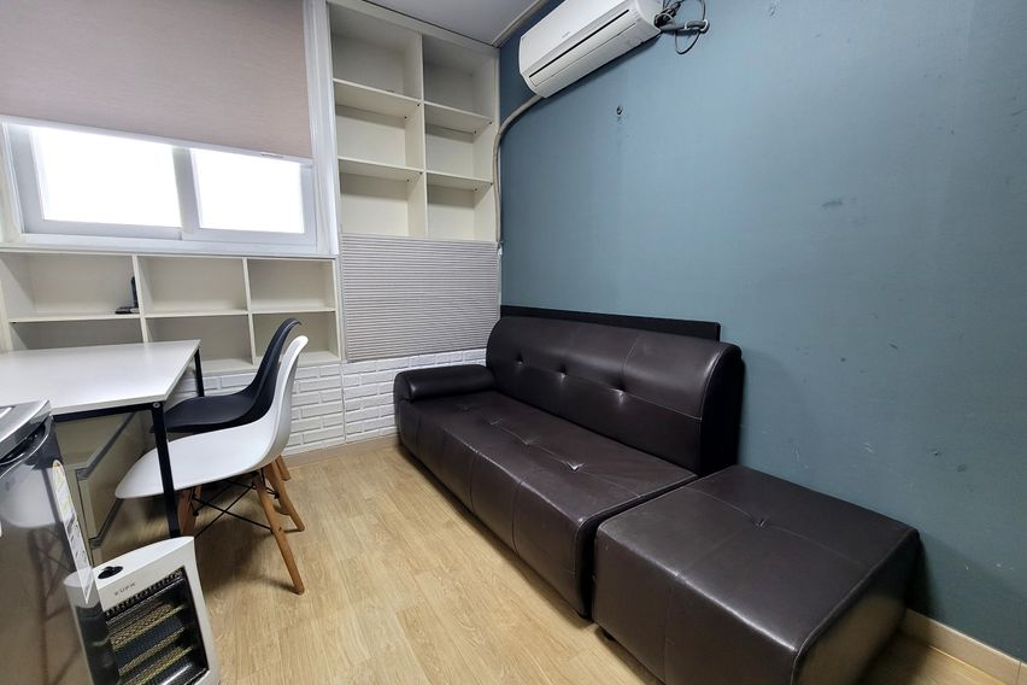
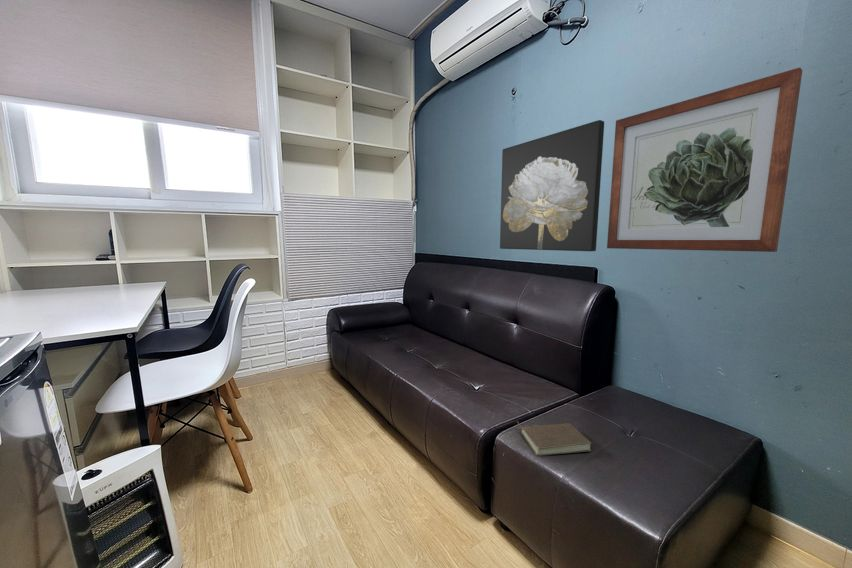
+ wall art (544, 194)
+ wall art (685, 176)
+ book (550, 434)
